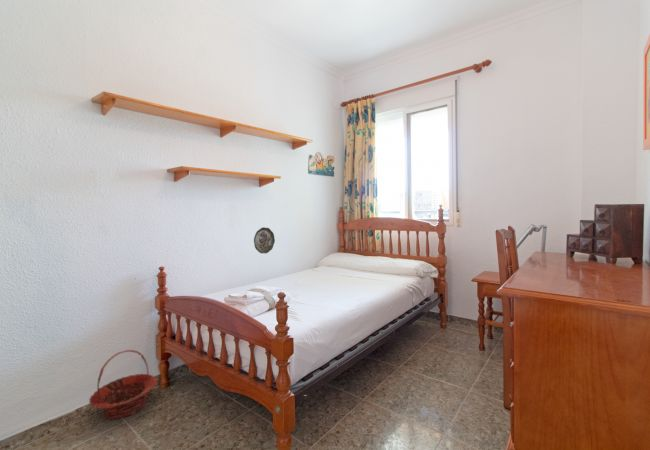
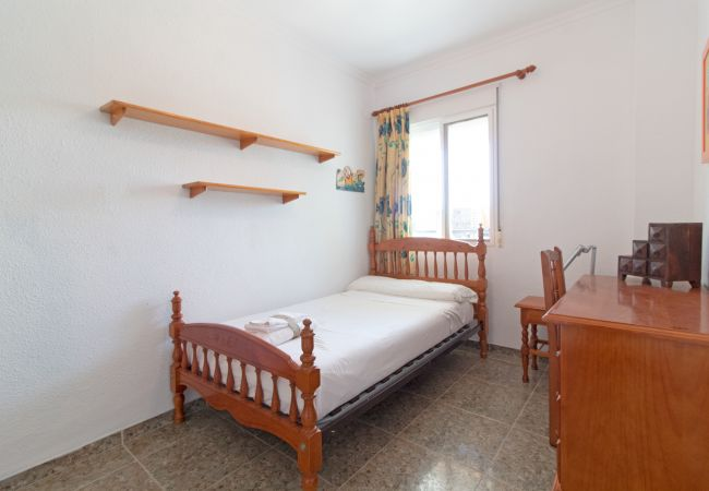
- decorative plate (263, 240)
- basket (123, 379)
